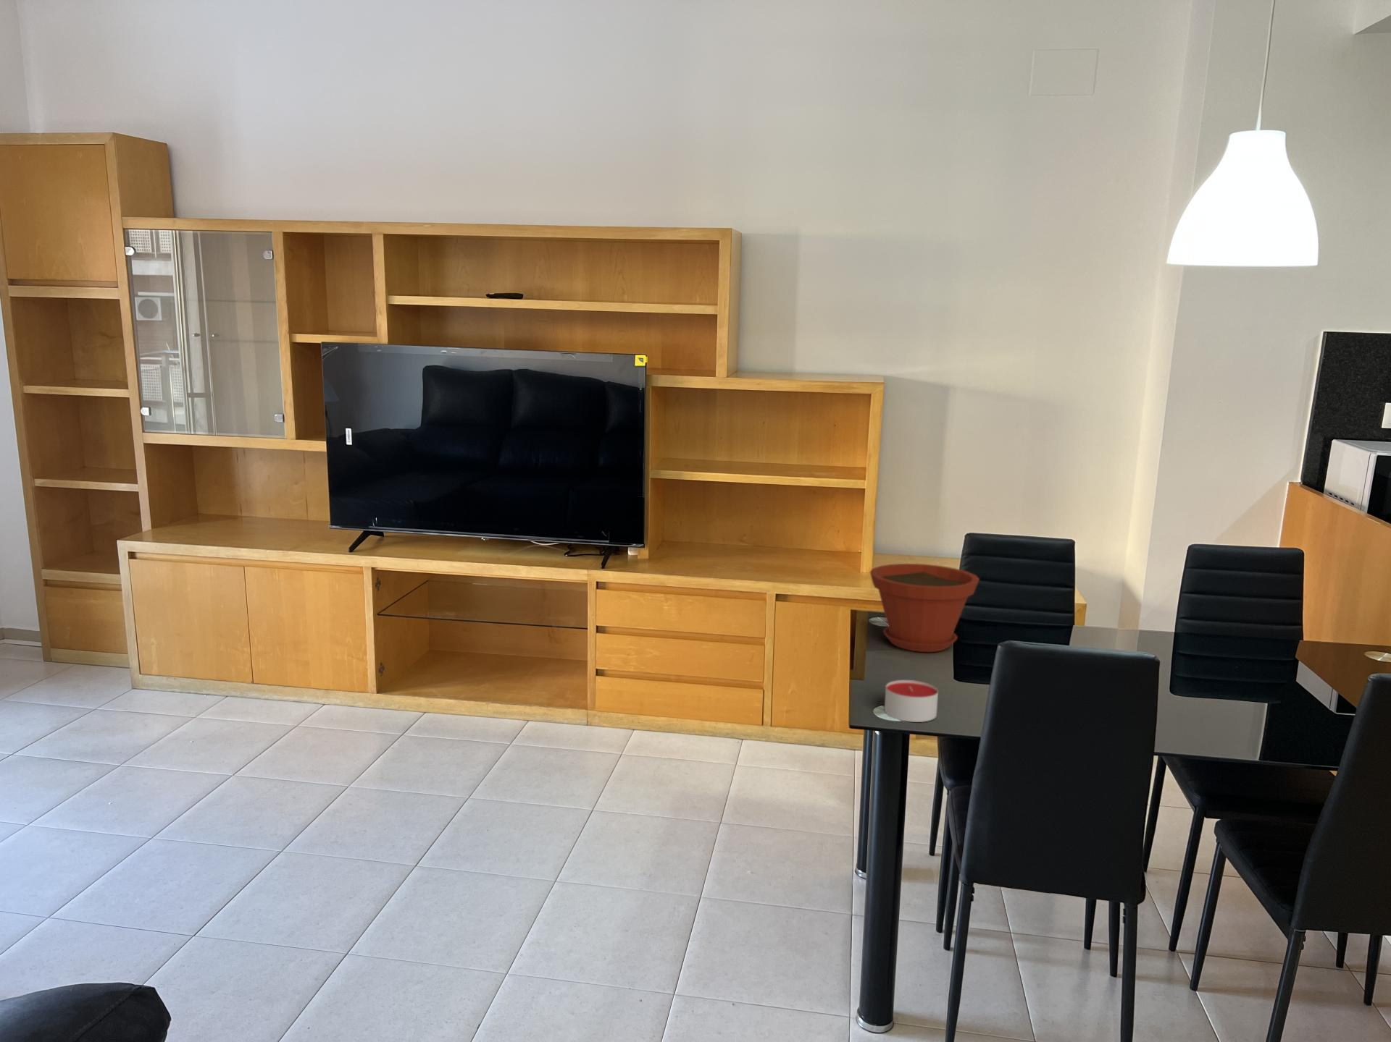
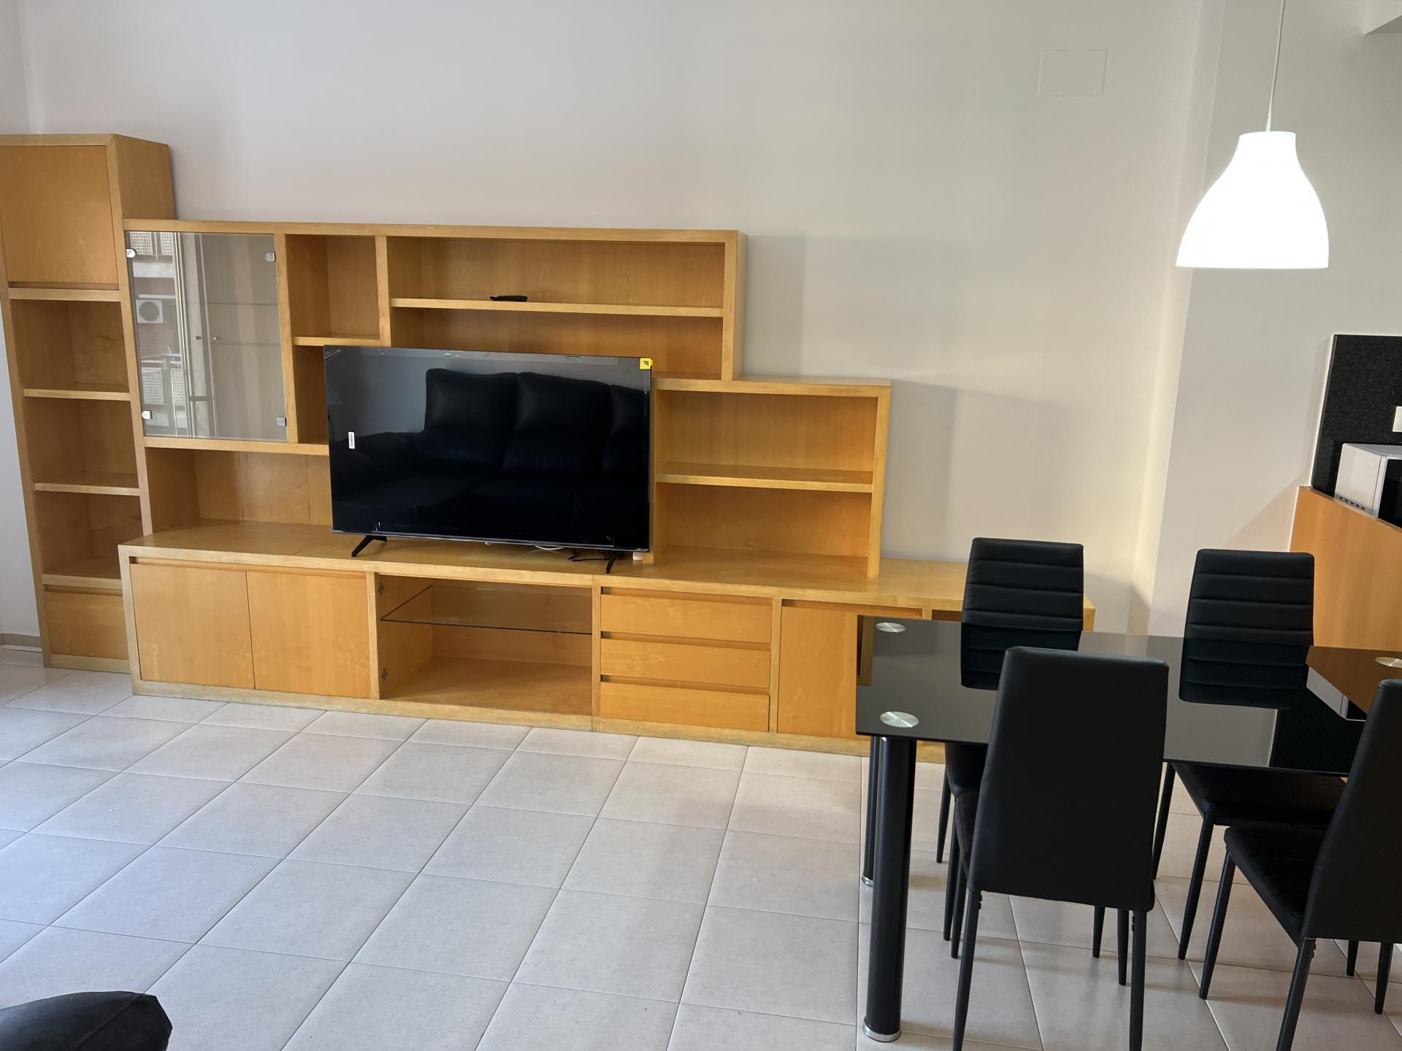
- plant pot (921, 610)
- candle (910, 699)
